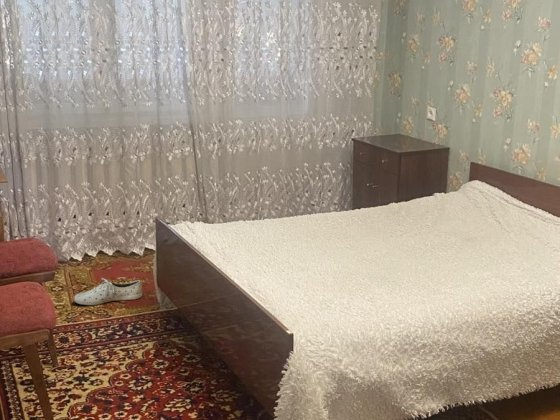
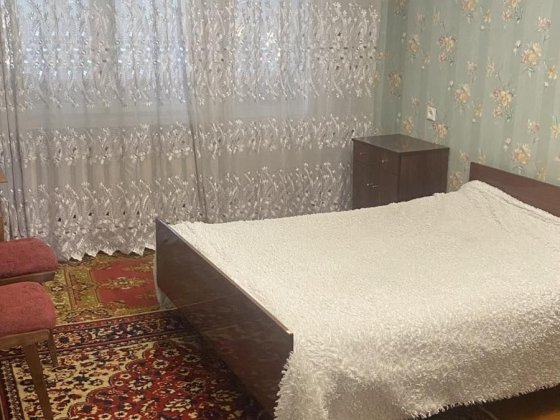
- shoe (107, 289)
